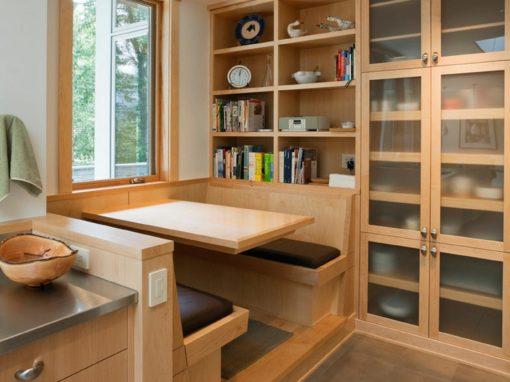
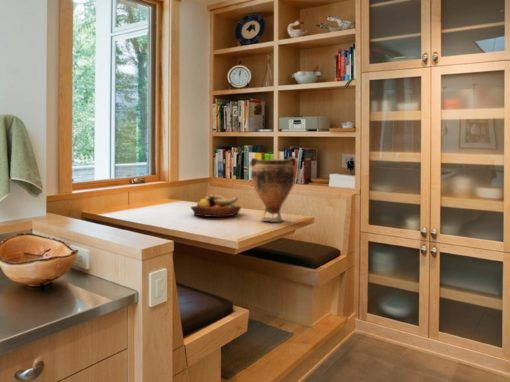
+ fruit bowl (216, 204)
+ vase (273, 189)
